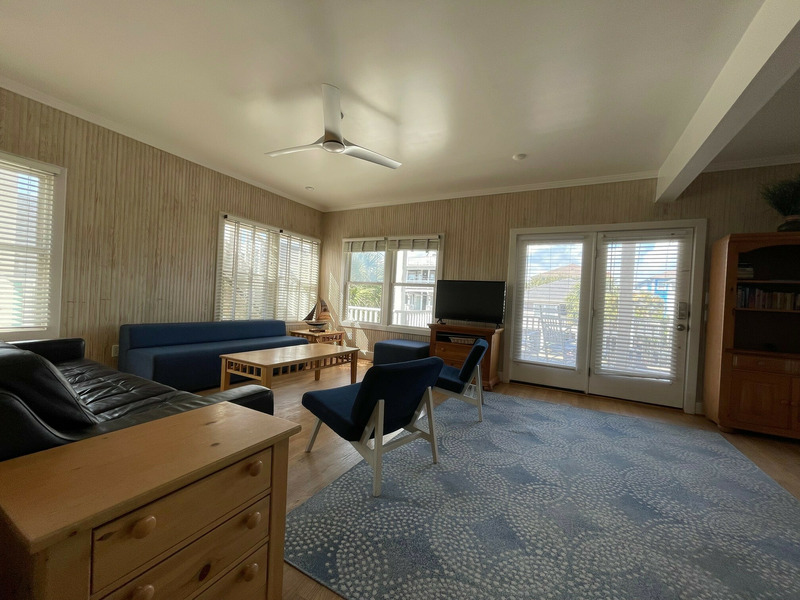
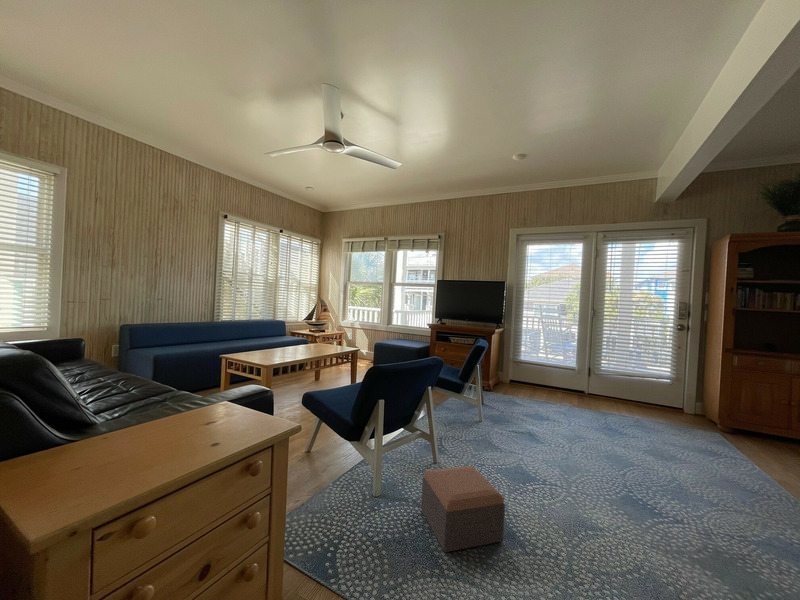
+ footstool (460, 502)
